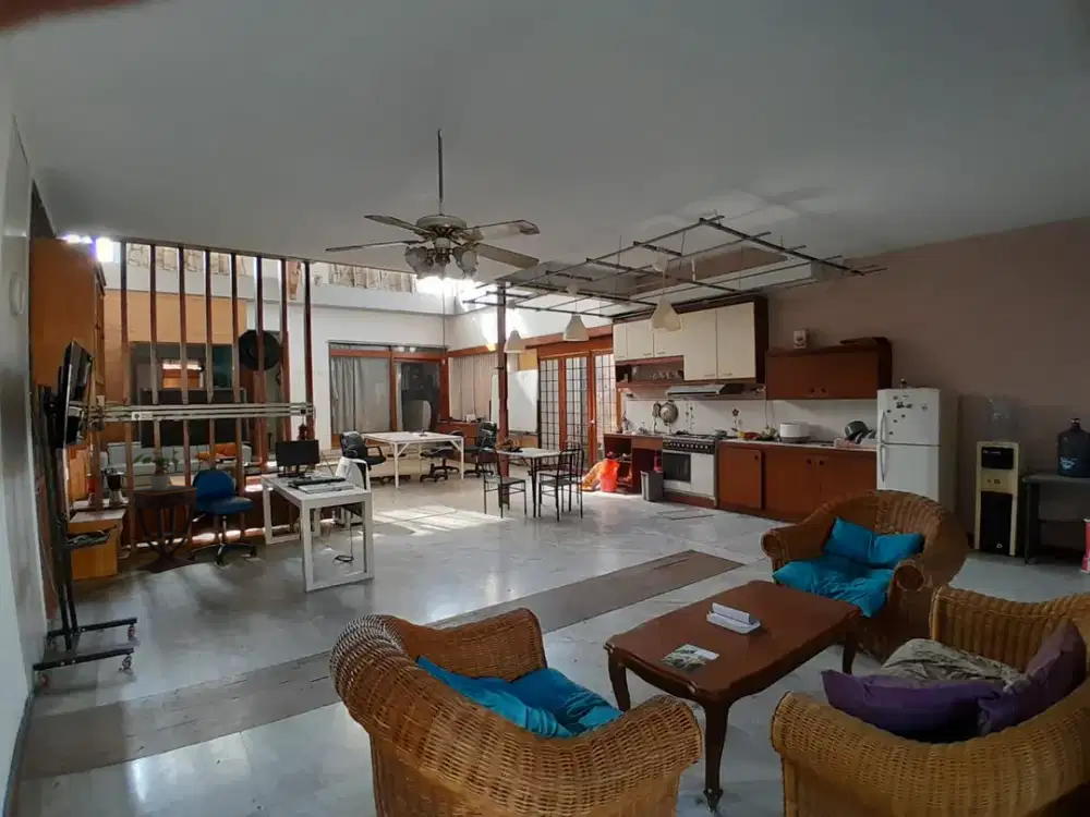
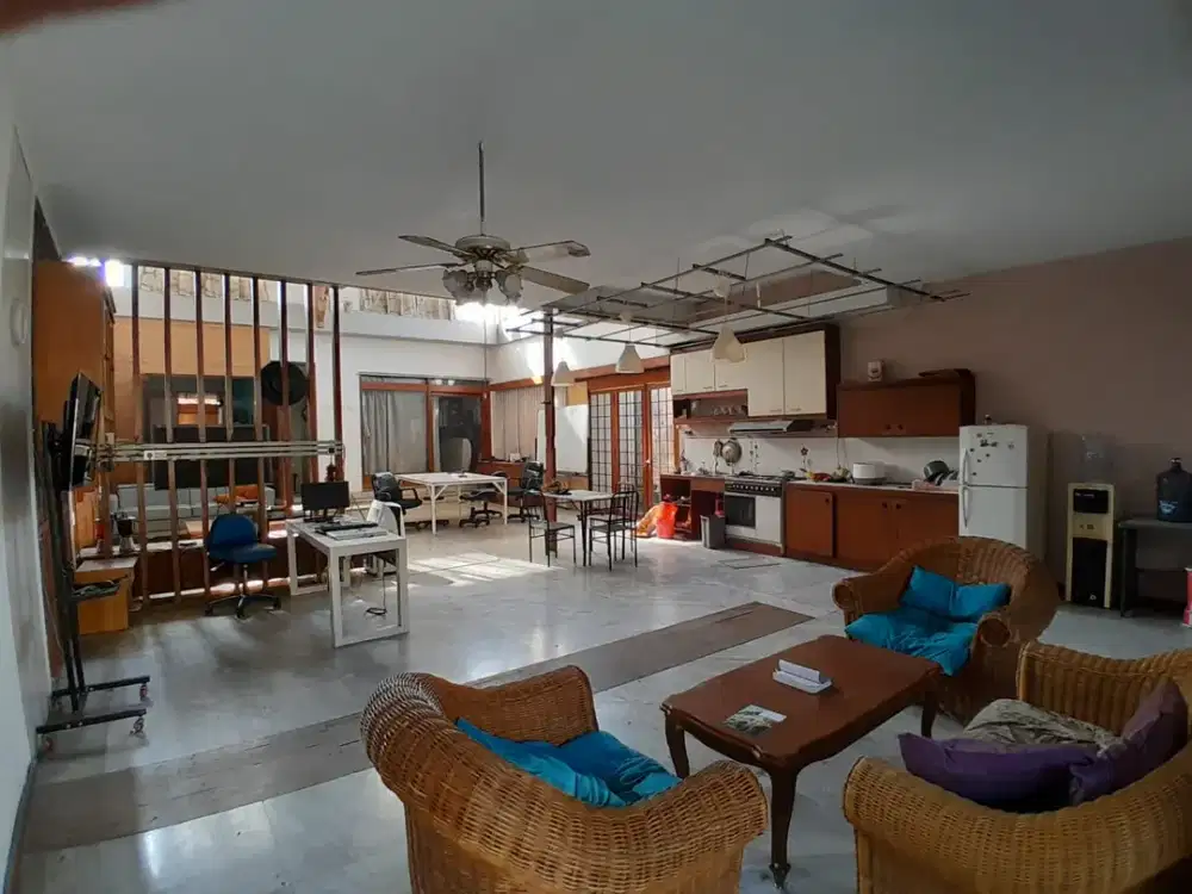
- potted plant (164, 468)
- side table (169, 526)
